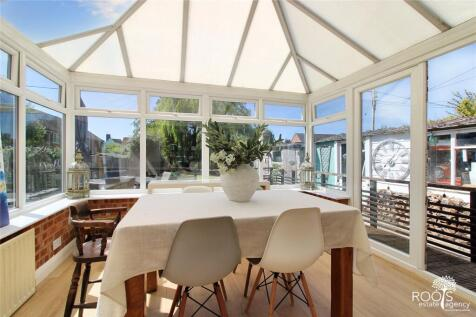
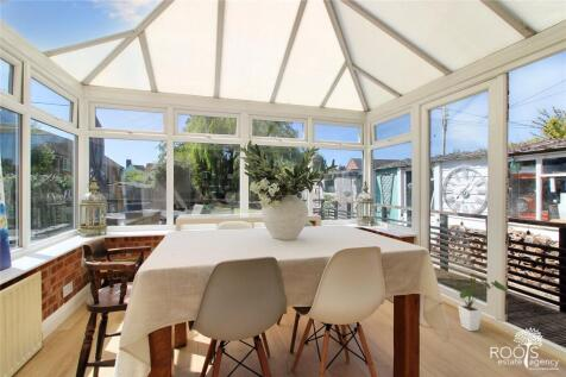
+ house plant (472, 302)
